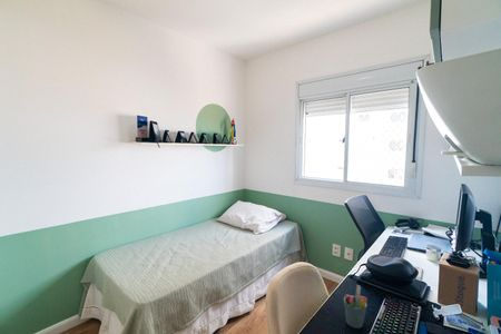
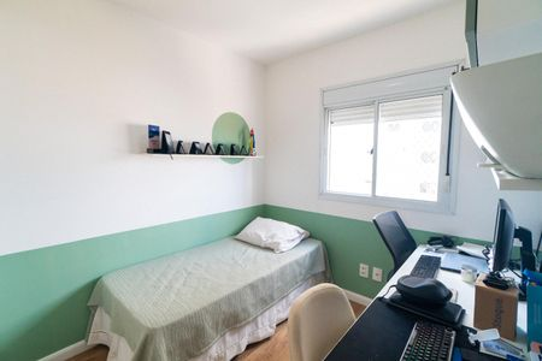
- pen holder (355, 306)
